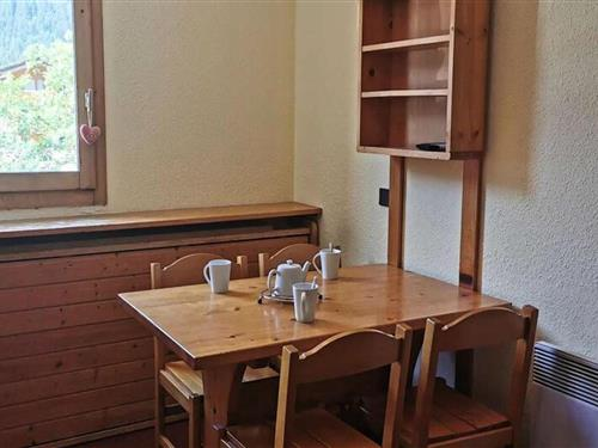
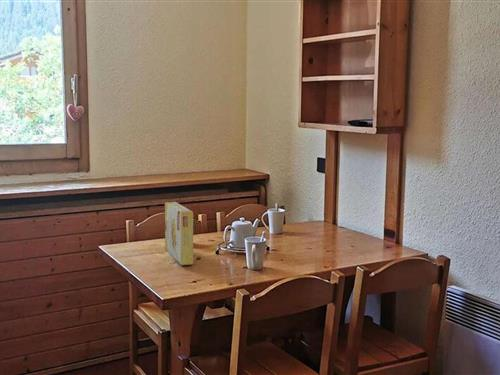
+ cereal box (178, 232)
